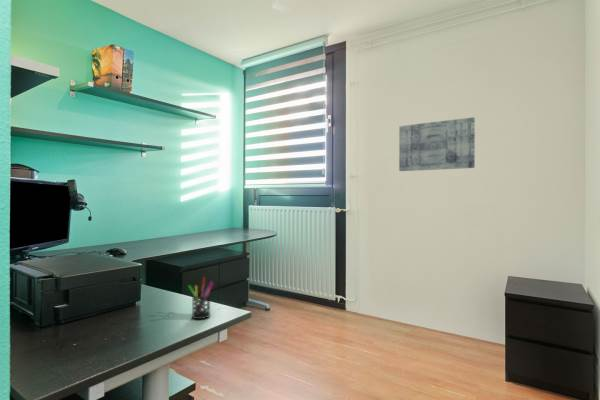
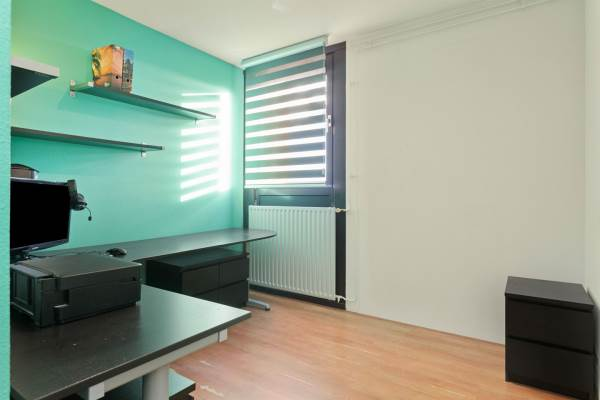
- wall art (434, 145)
- pen holder (199, 297)
